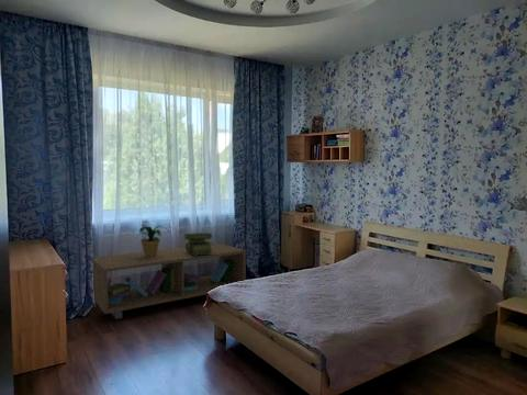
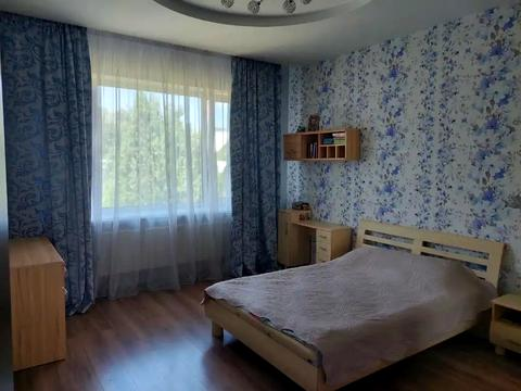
- storage bench (171, 276)
- stack of books (197, 242)
- potted plant (149, 240)
